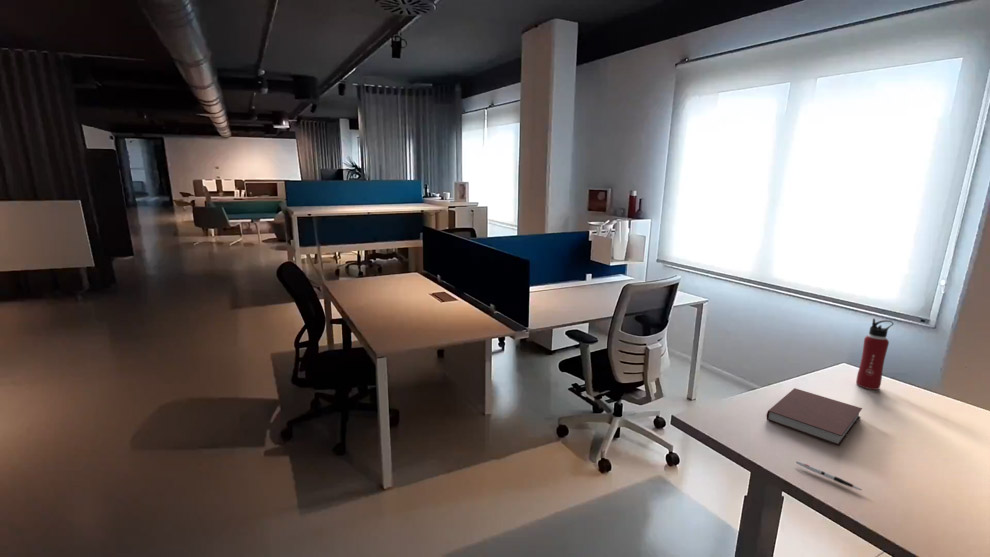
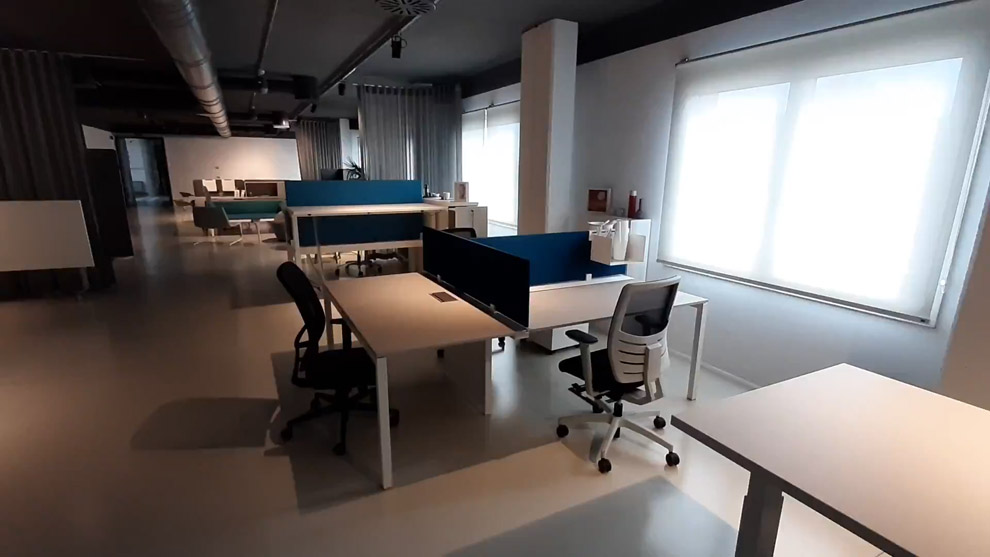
- pen (828, 475)
- notebook (814, 413)
- water bottle (874, 353)
